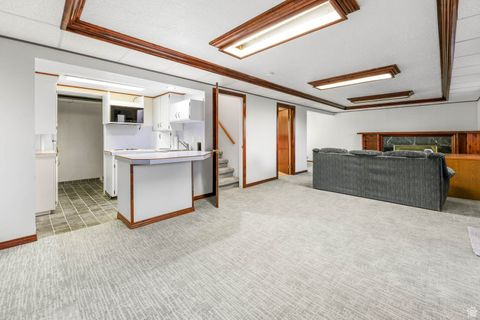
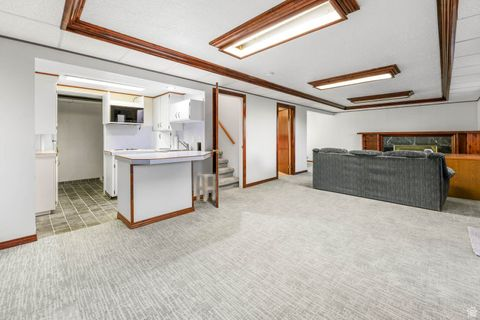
+ side table (205, 187)
